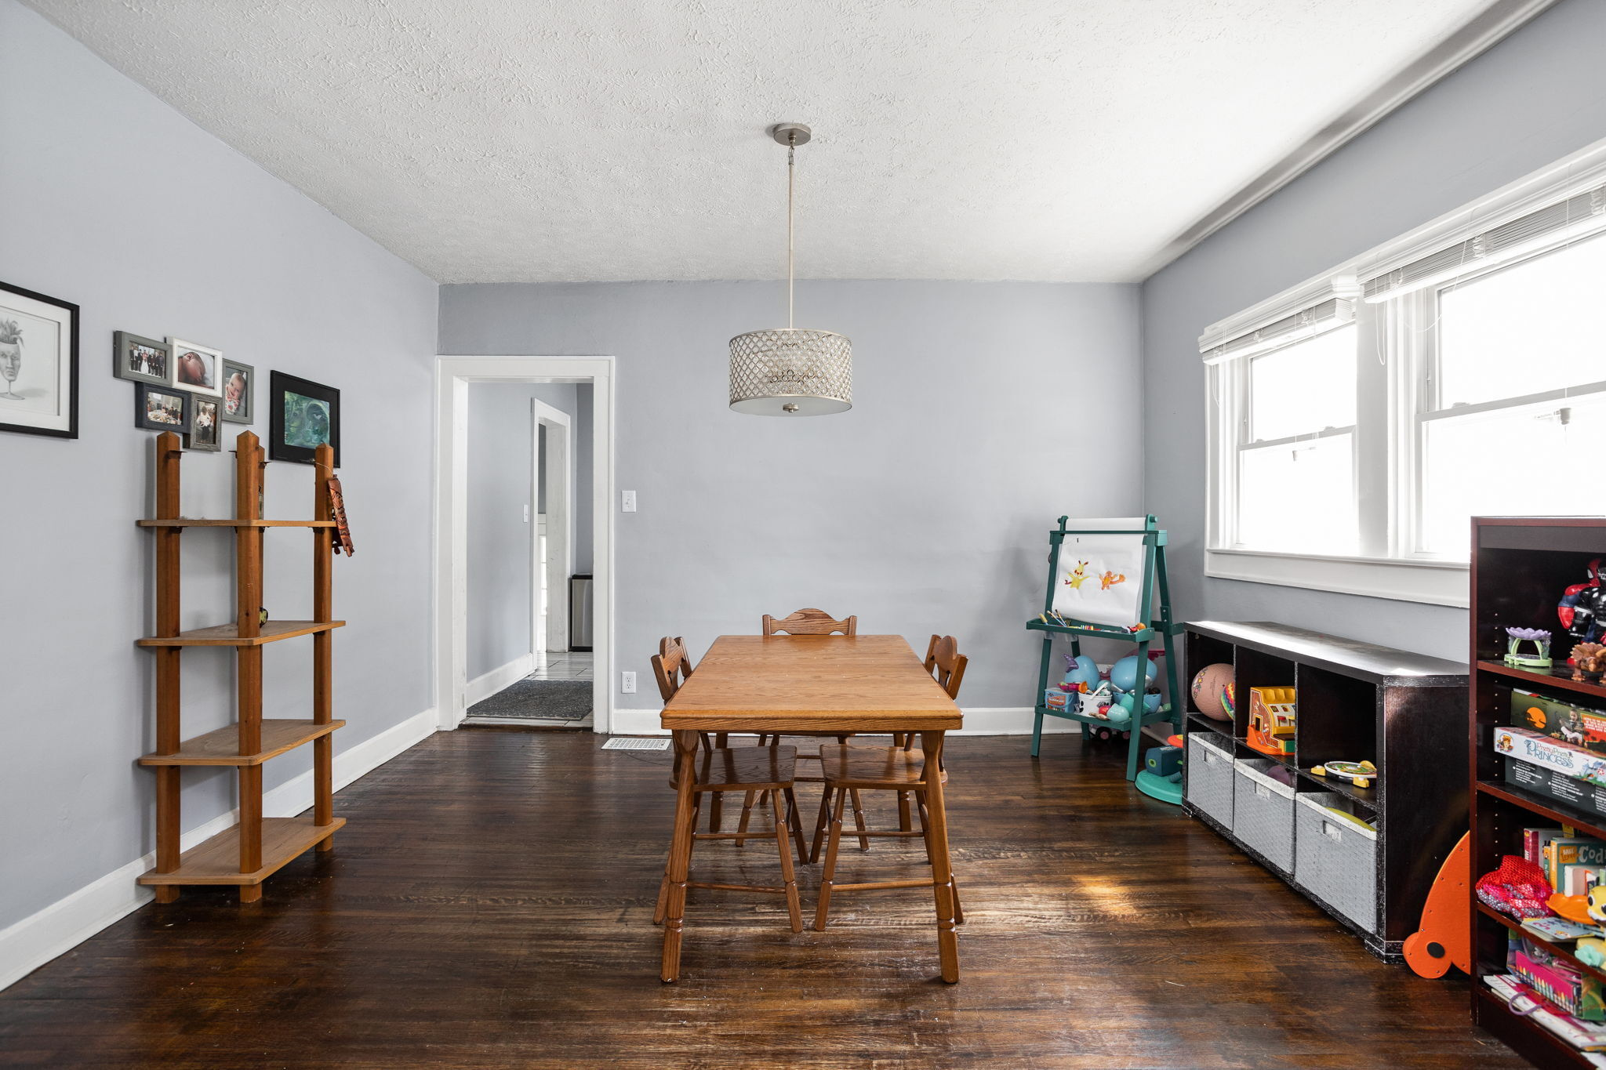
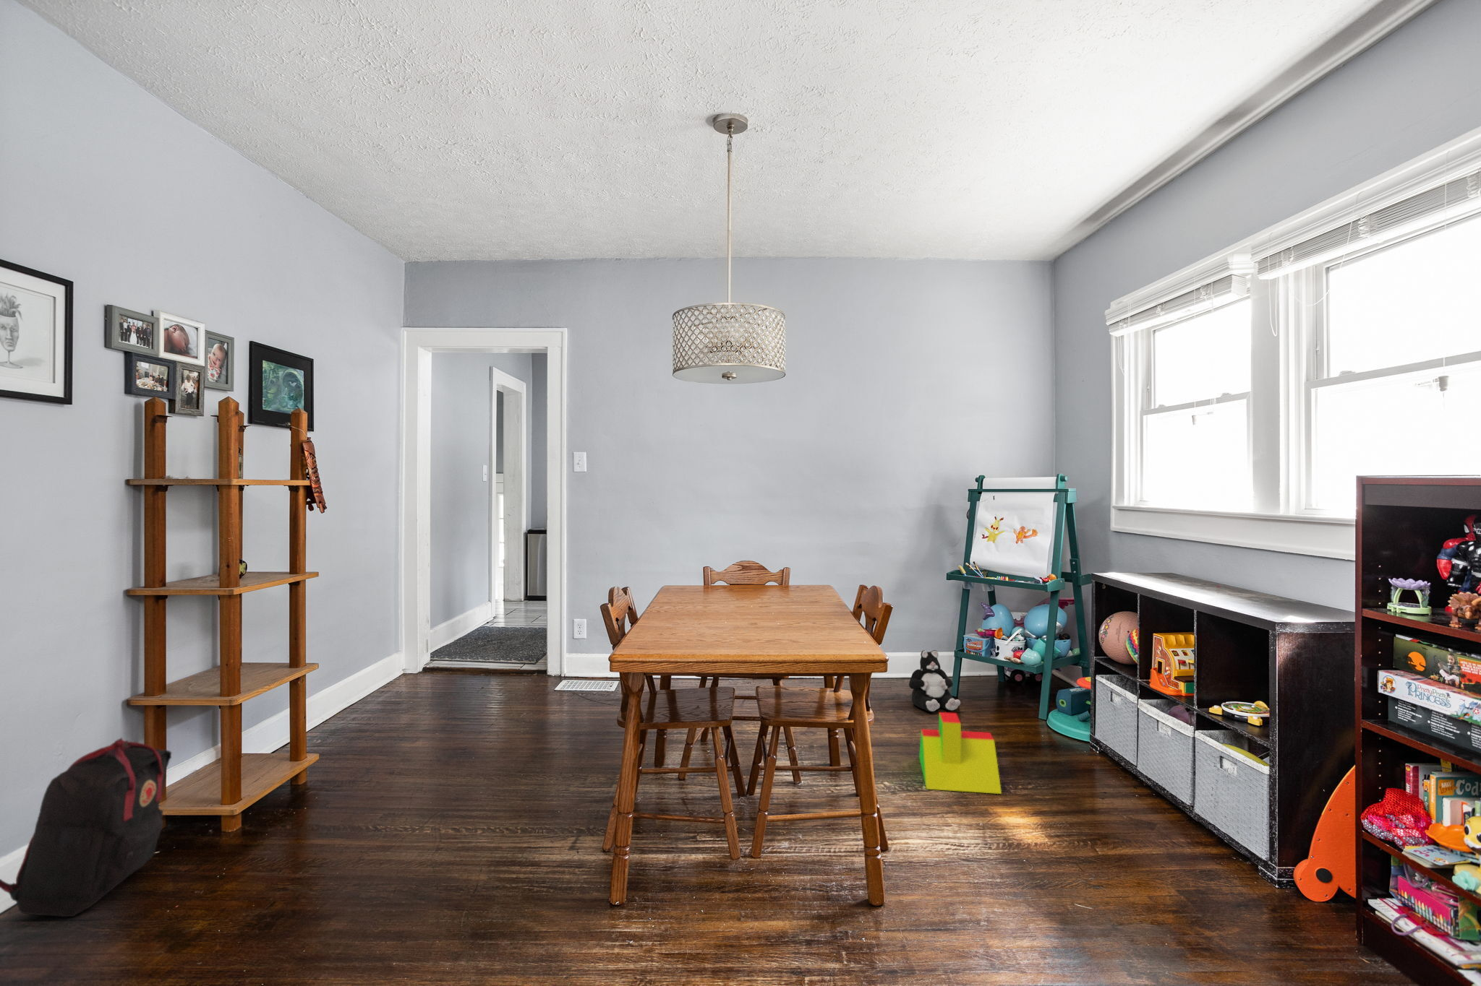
+ toy blocks (958, 745)
+ backpack (91, 817)
+ plush toy (933, 680)
